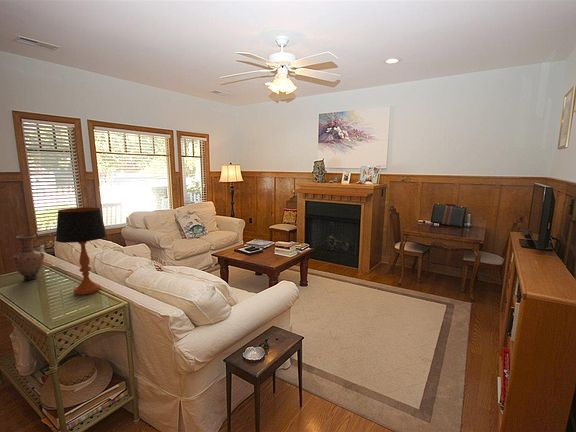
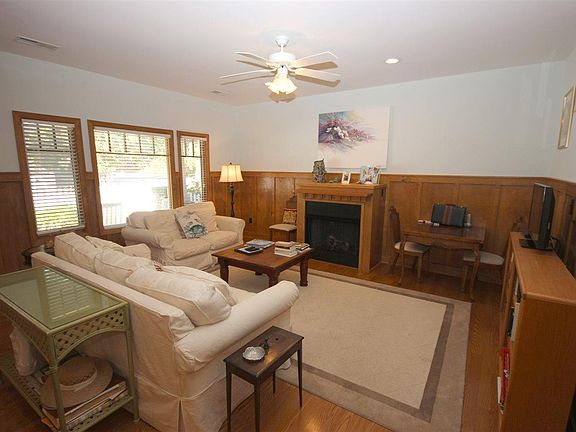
- table lamp (83, 250)
- vase (28, 257)
